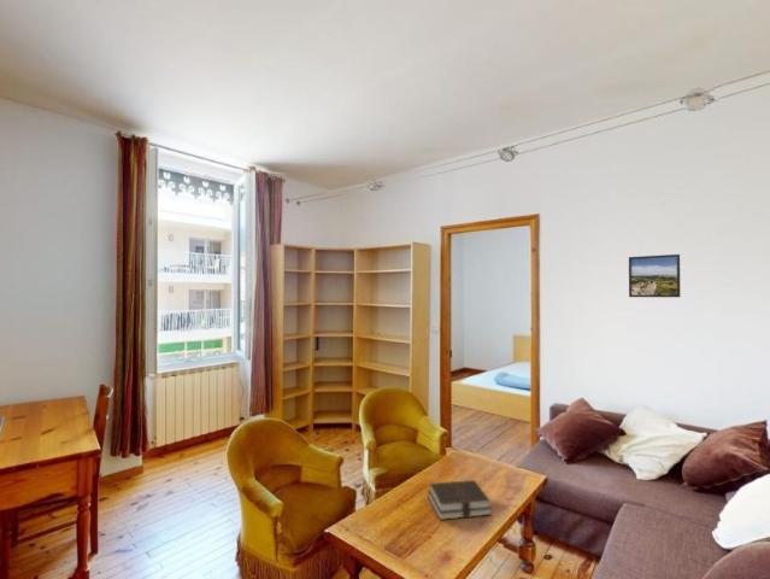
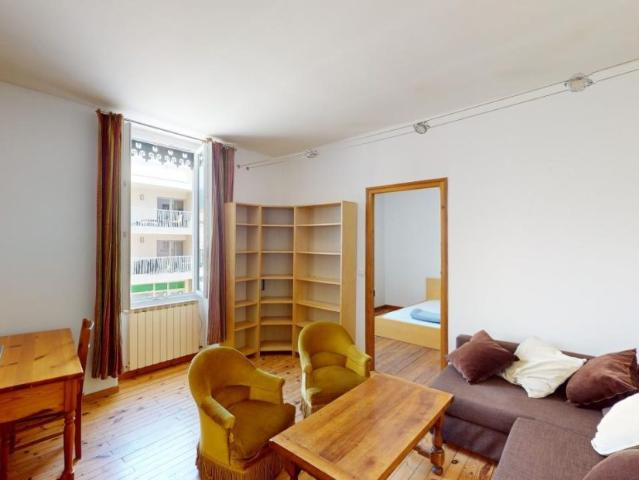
- bible (458, 497)
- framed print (653, 276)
